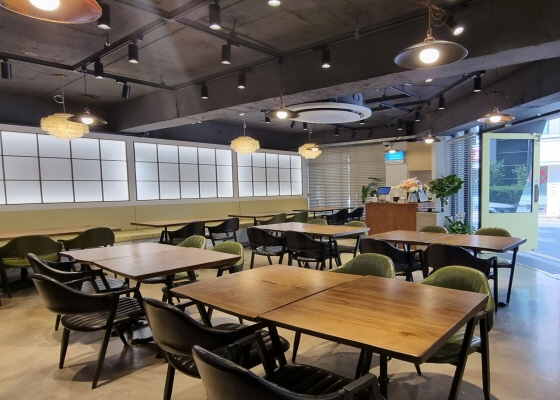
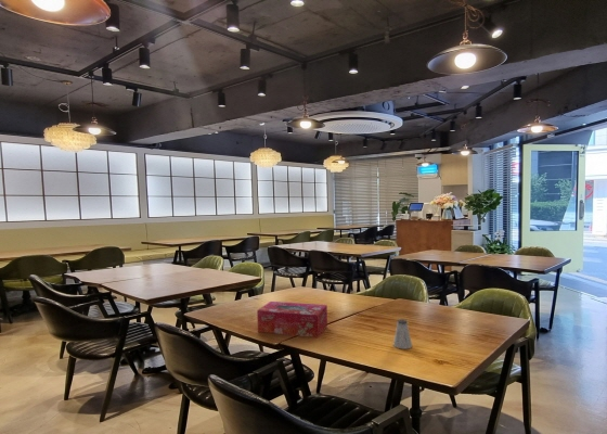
+ saltshaker (402, 332)
+ tissue box (293, 318)
